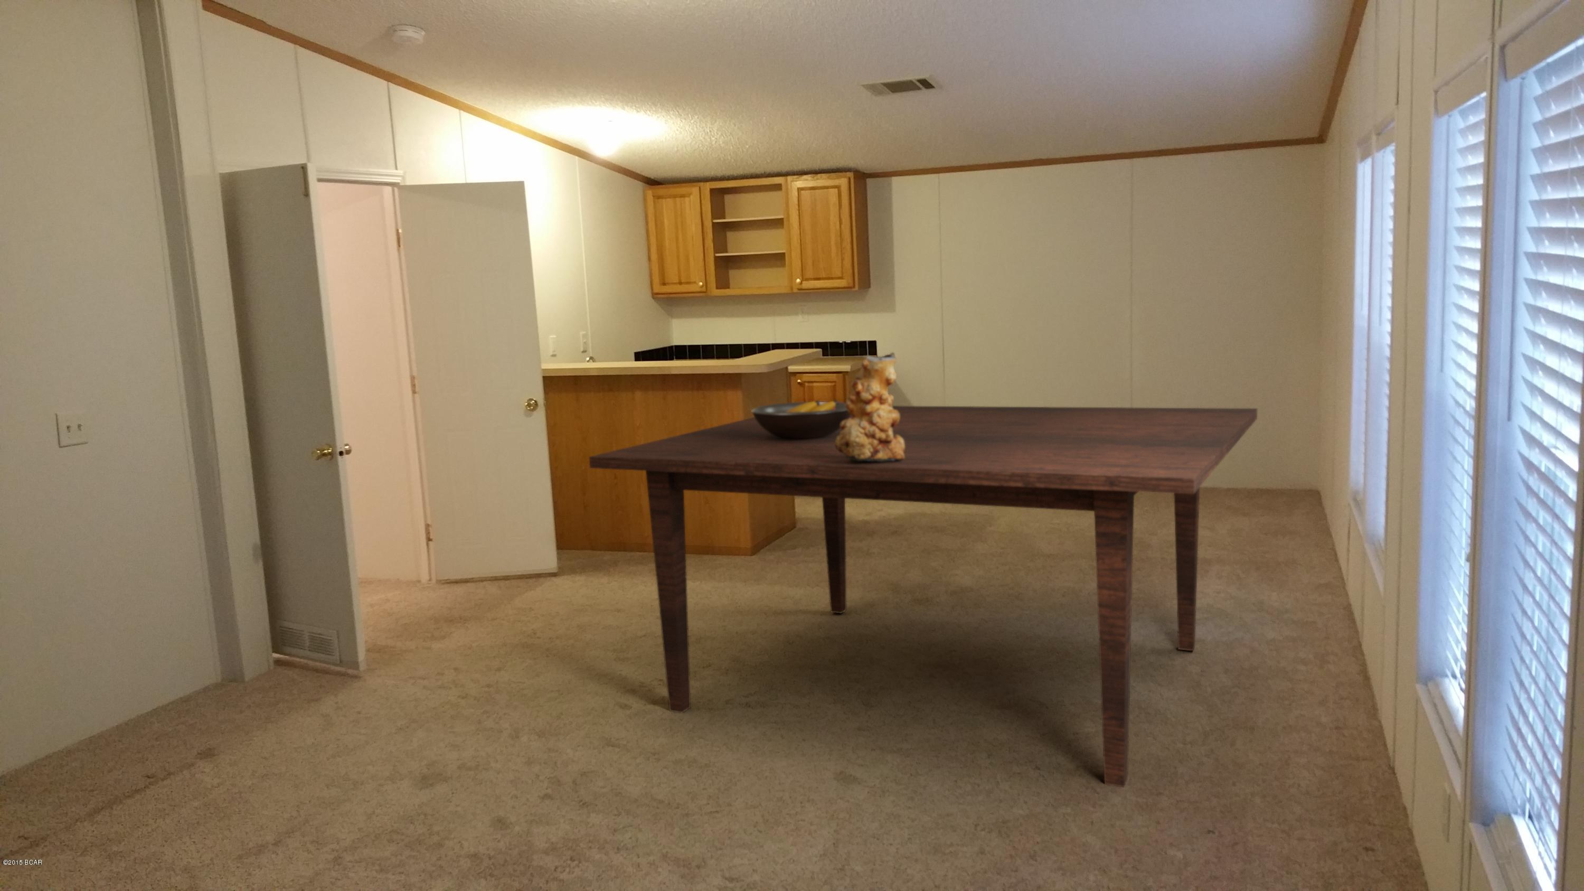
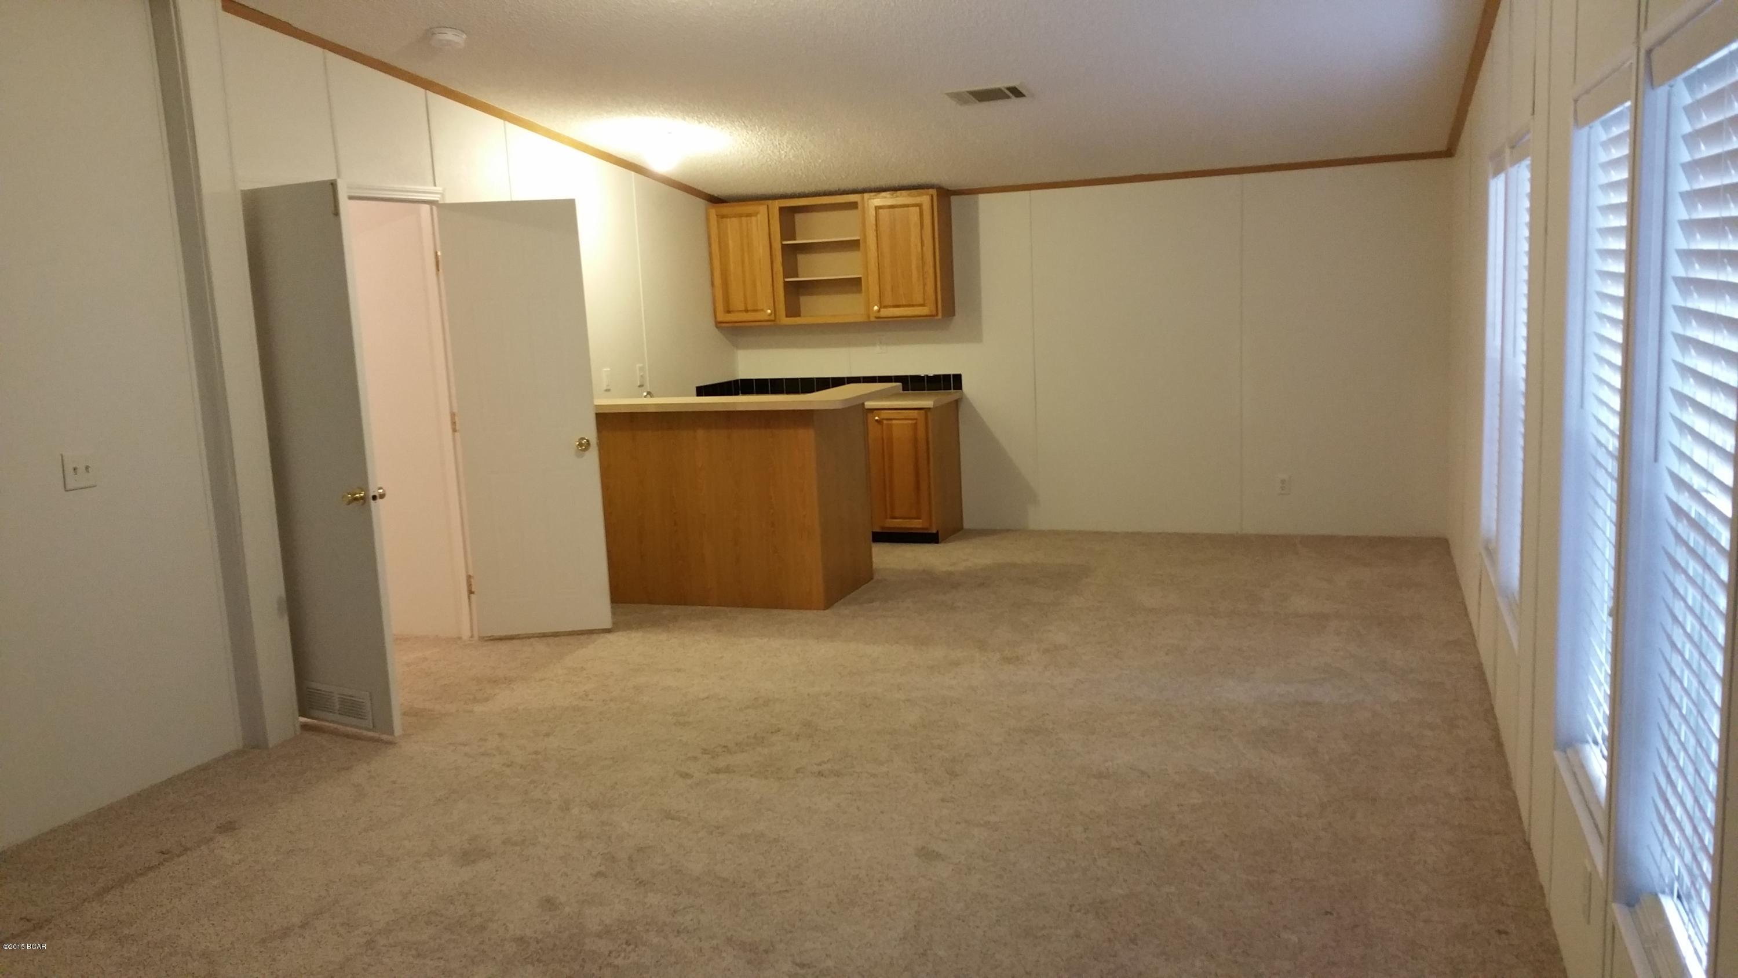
- vase (868, 407)
- table (945, 504)
- fruit bowl (803, 418)
